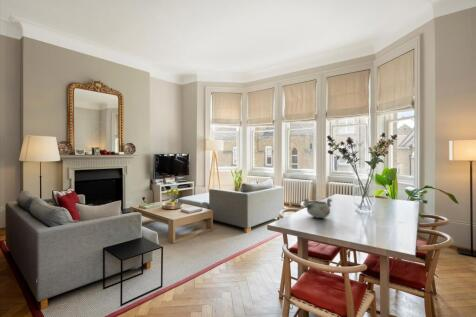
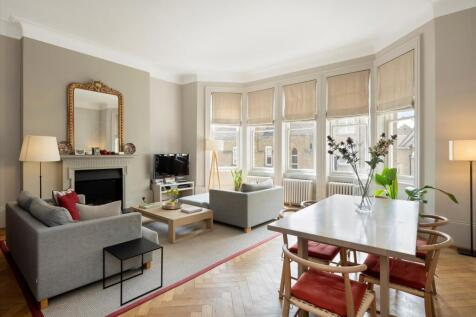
- decorative bowl (318, 207)
